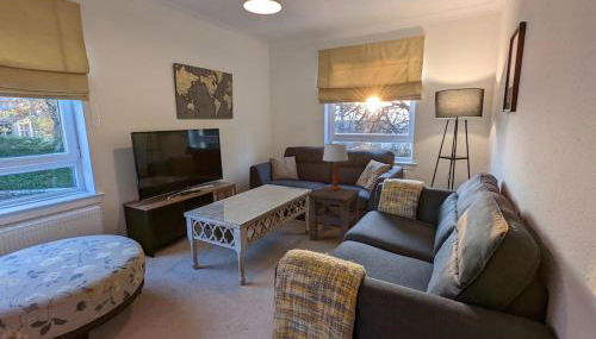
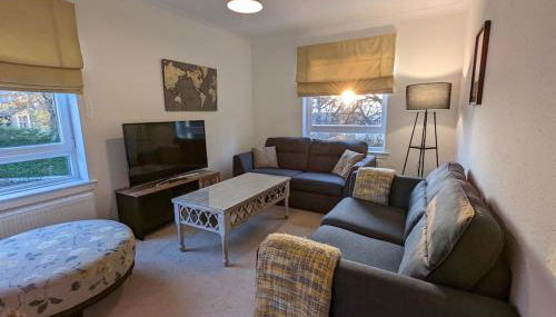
- side table (334, 213)
- table lamp (335, 167)
